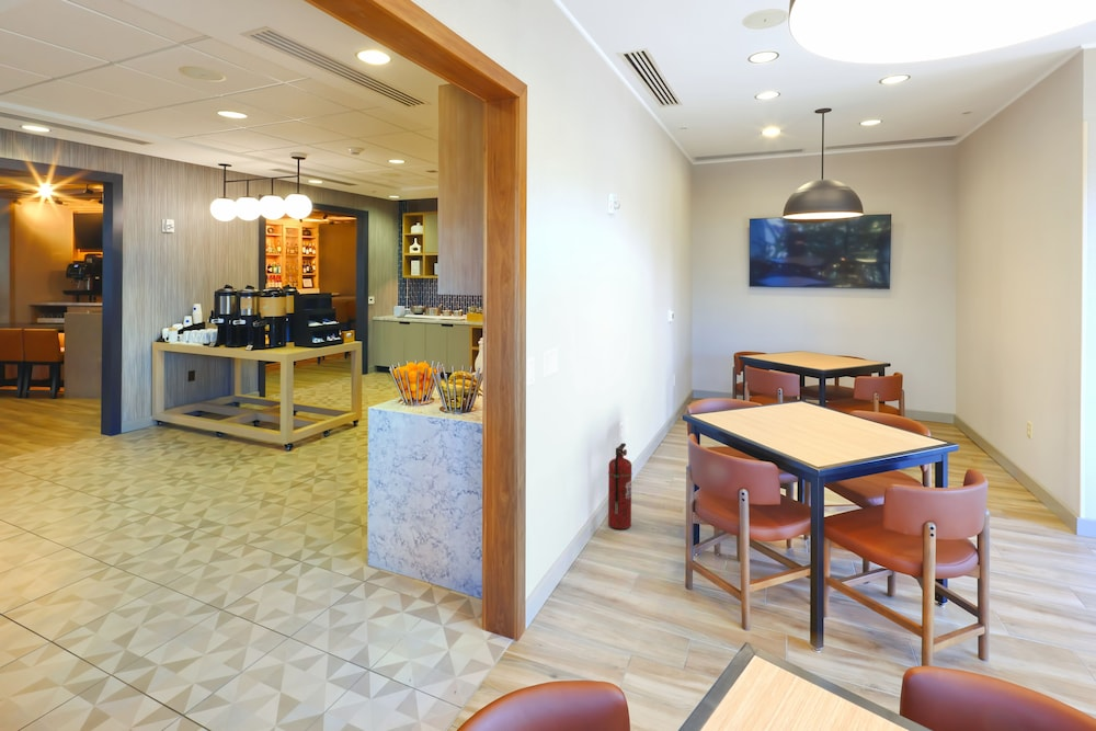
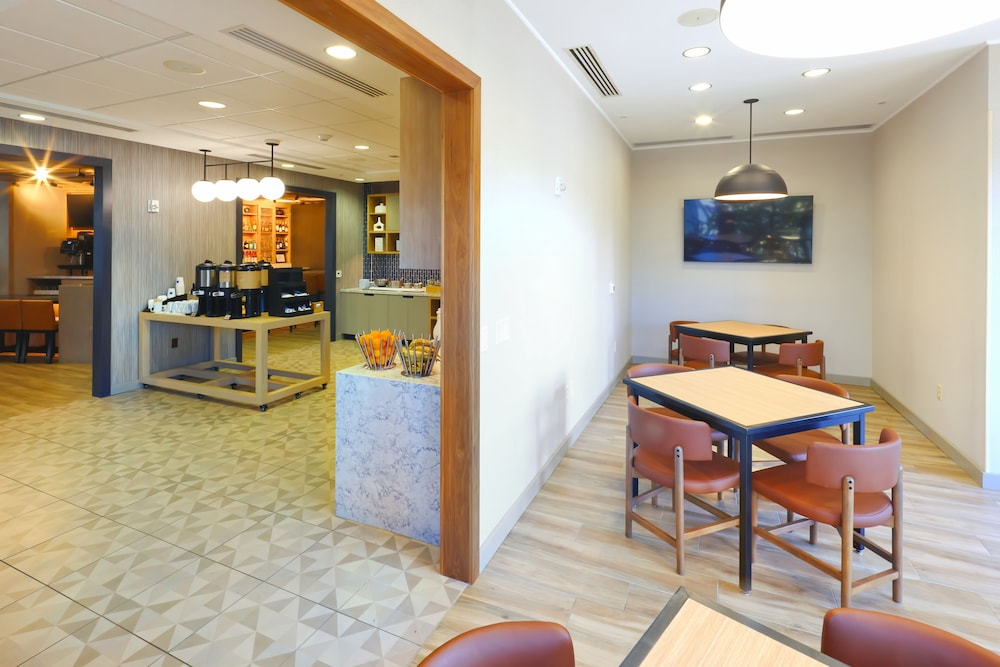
- fire extinguisher (619, 486)
